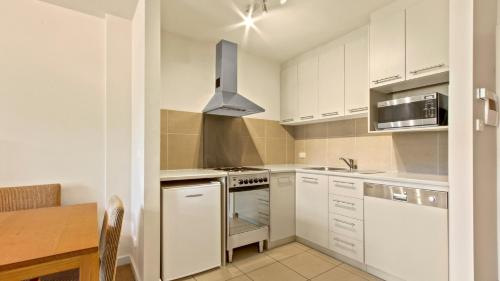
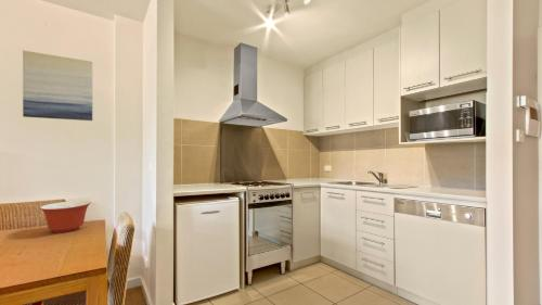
+ wall art (60, 87)
+ mixing bowl (66, 216)
